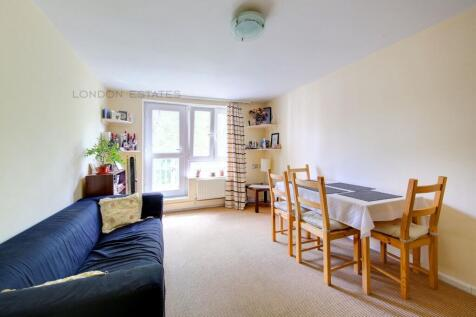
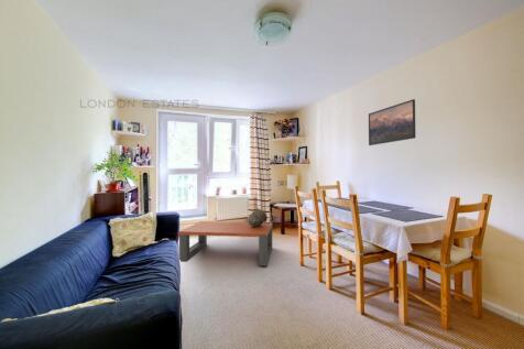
+ coffee table (232, 236)
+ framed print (389, 124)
+ vessel (256, 217)
